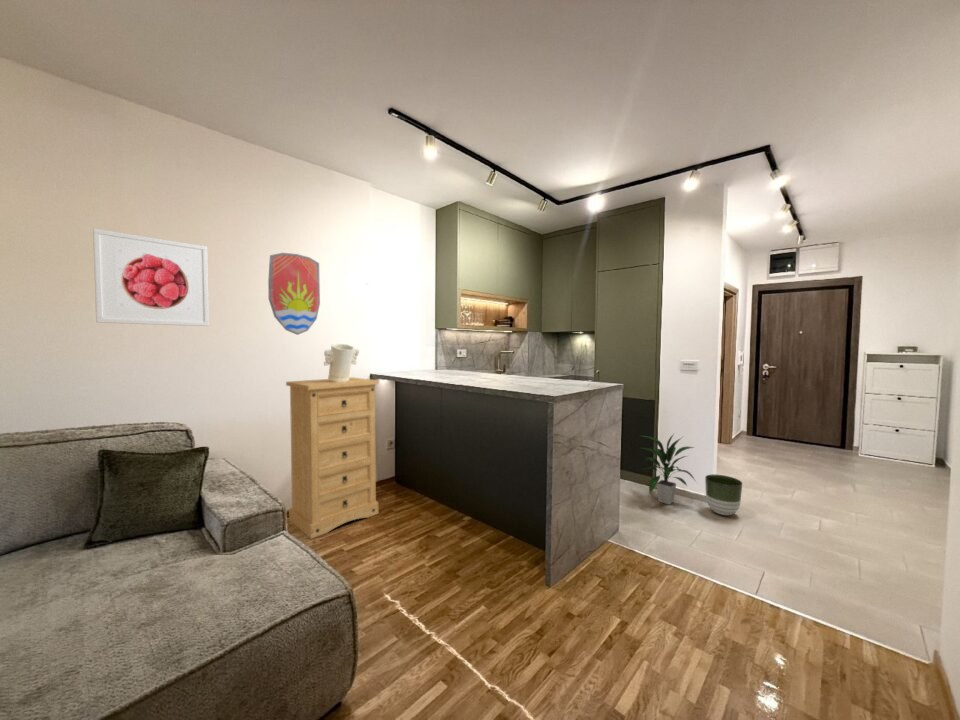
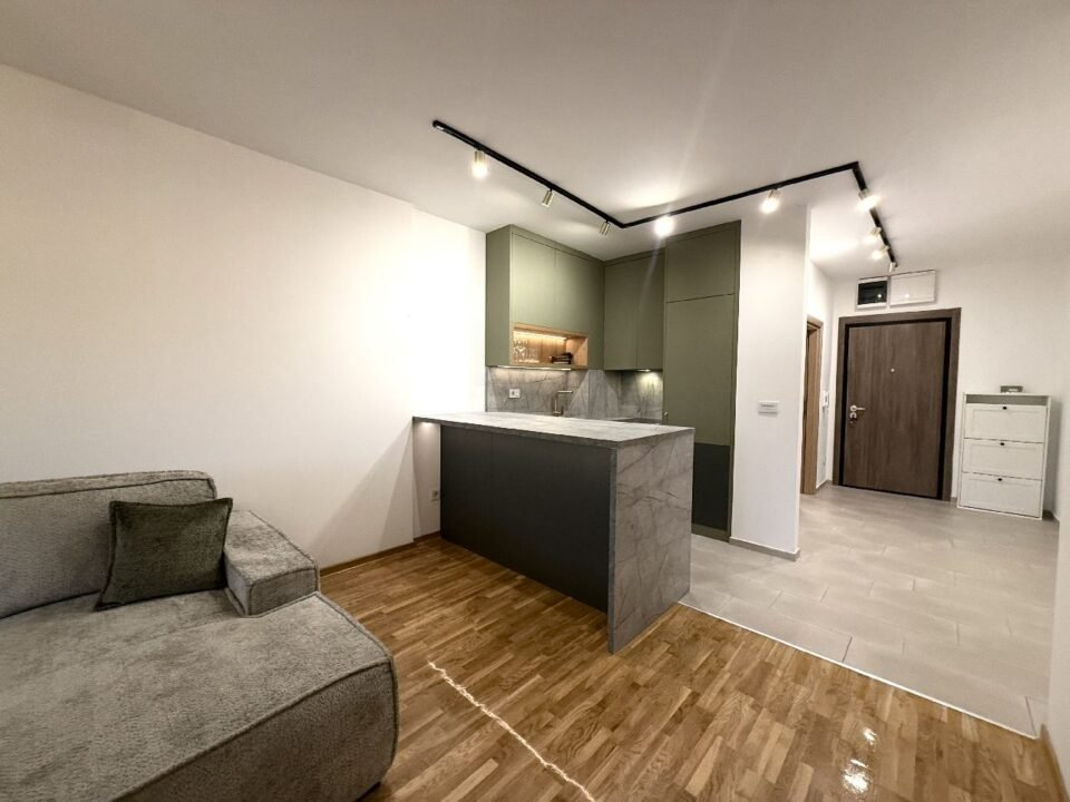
- dresser (334, 449)
- decorative vase (340, 362)
- decorative shield (296, 294)
- planter (722, 496)
- indoor plant (664, 467)
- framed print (156, 281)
